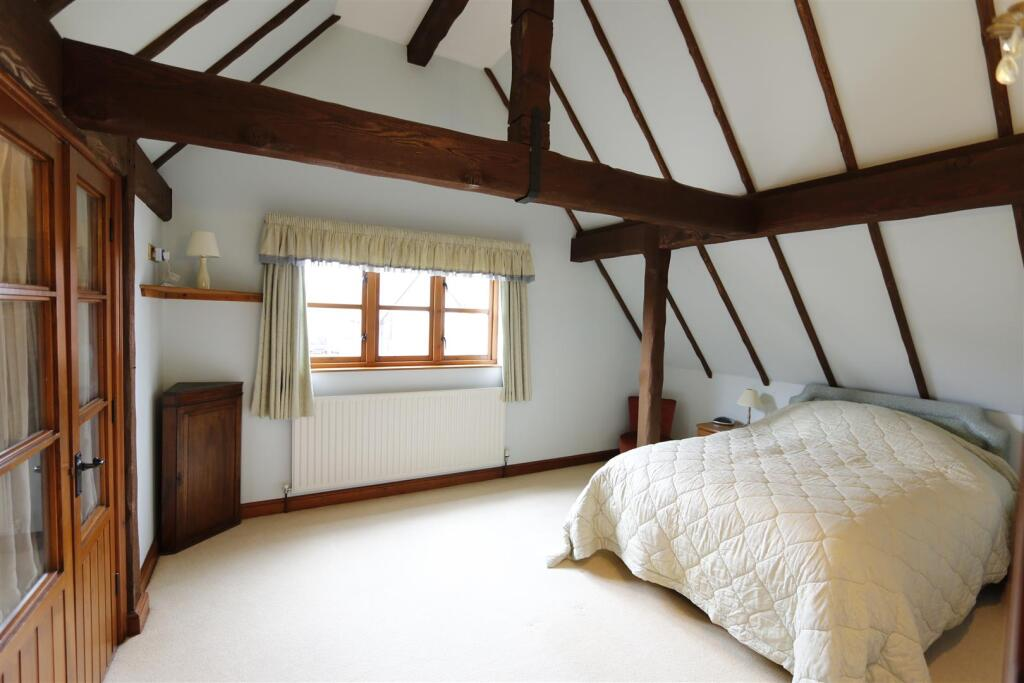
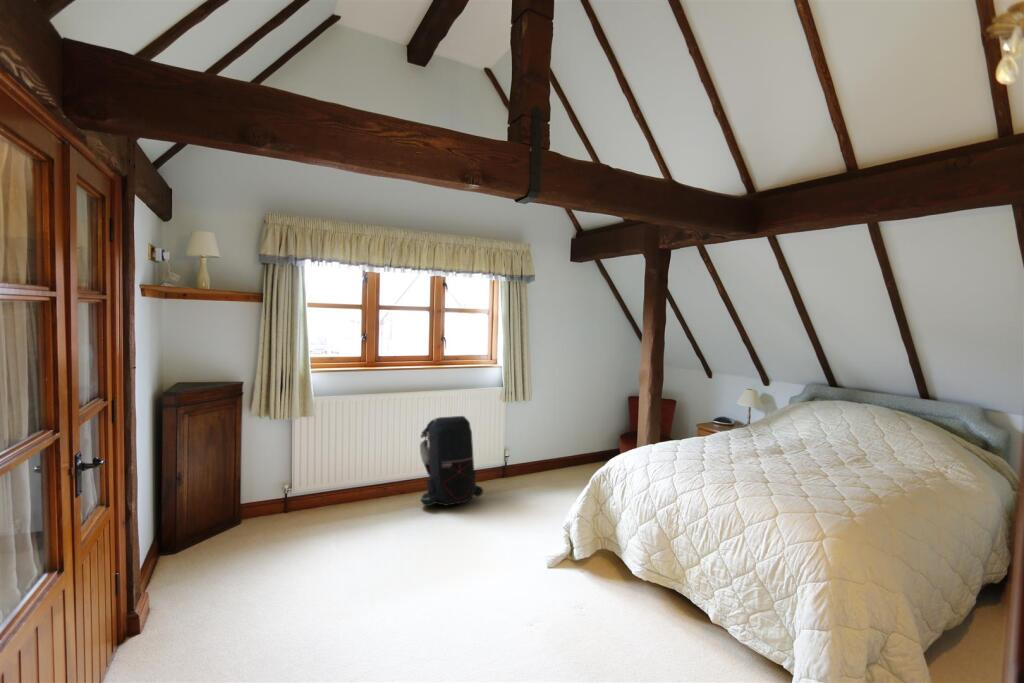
+ backpack (448, 457)
